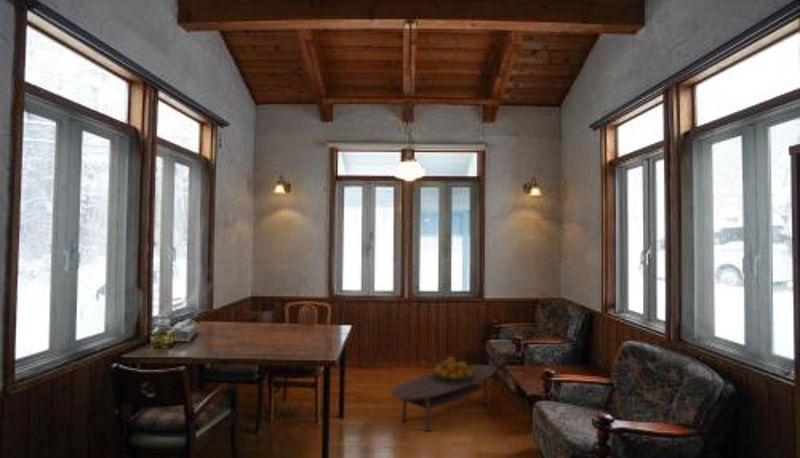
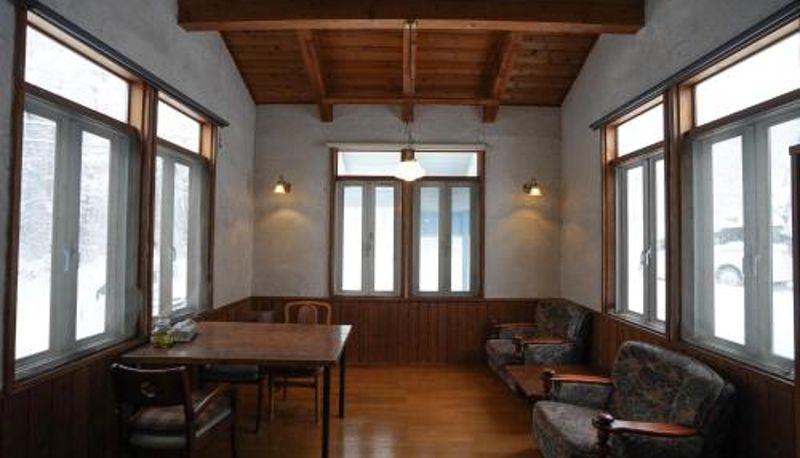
- coffee table (447, 395)
- fruit bowl (453, 368)
